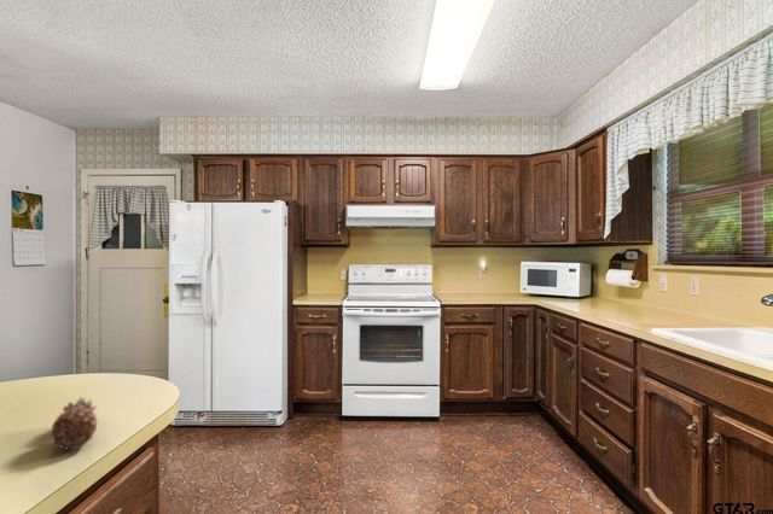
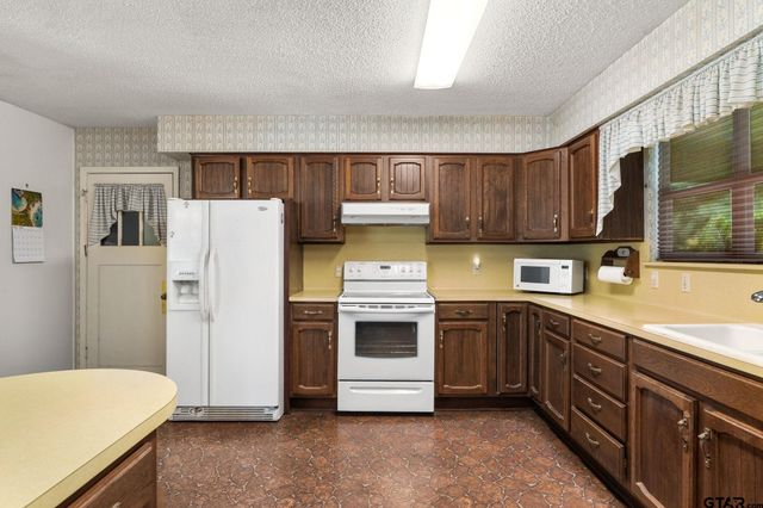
- fruit (76, 420)
